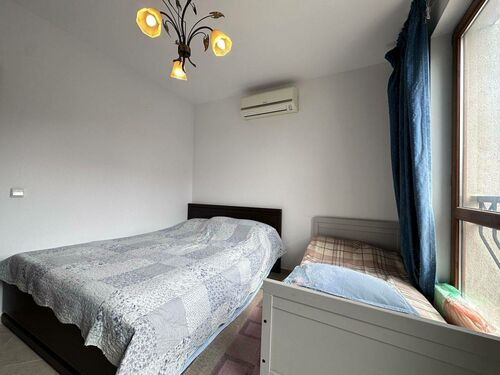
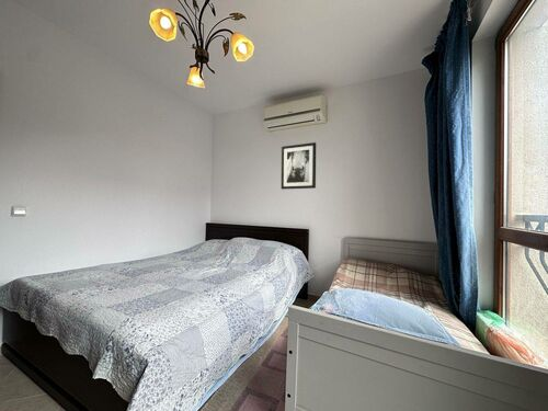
+ wall art (297, 167)
